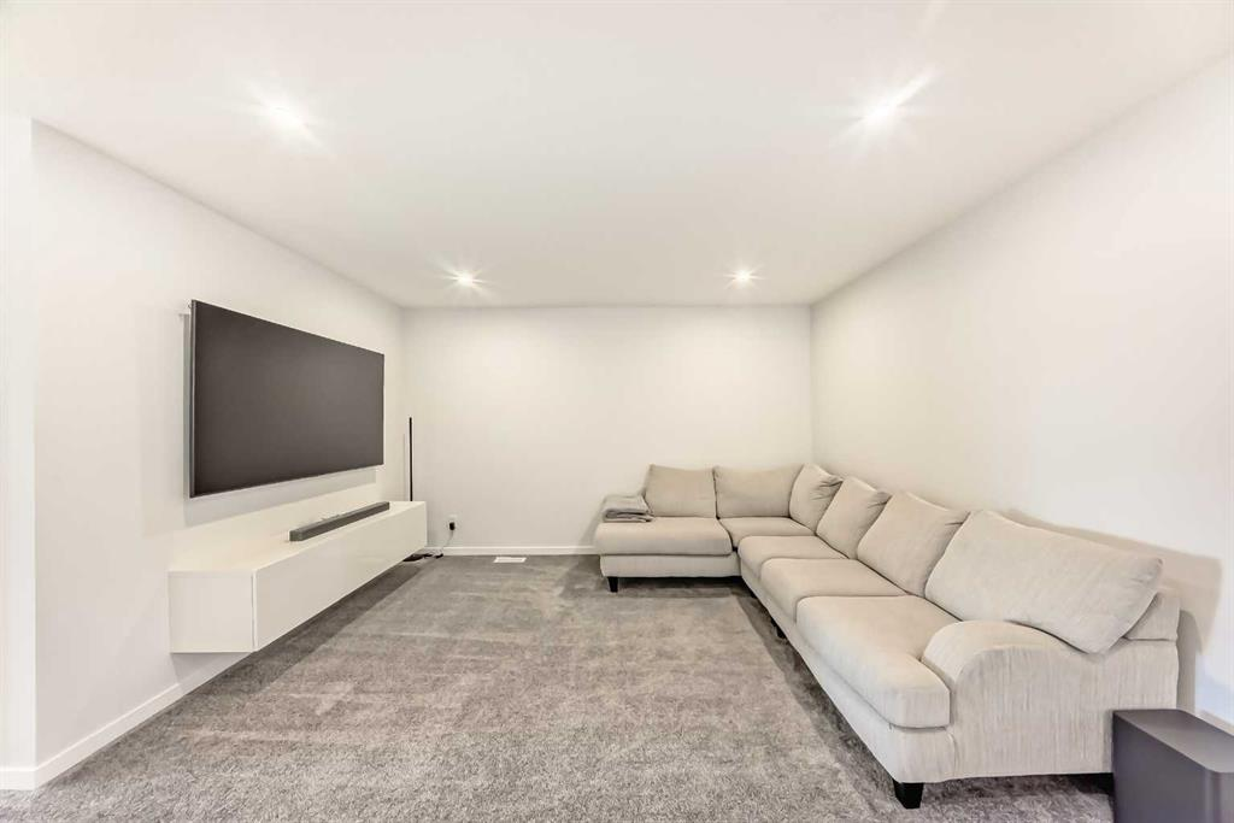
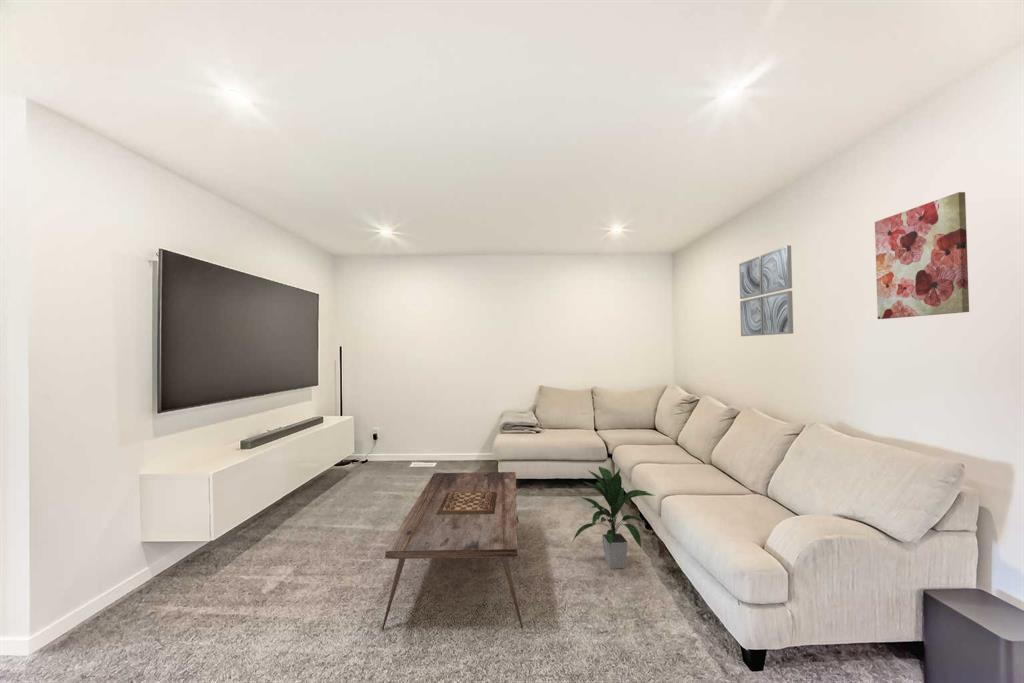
+ wall art (916, 262)
+ coffee table (466, 528)
+ wall art (763, 294)
+ indoor plant (610, 514)
